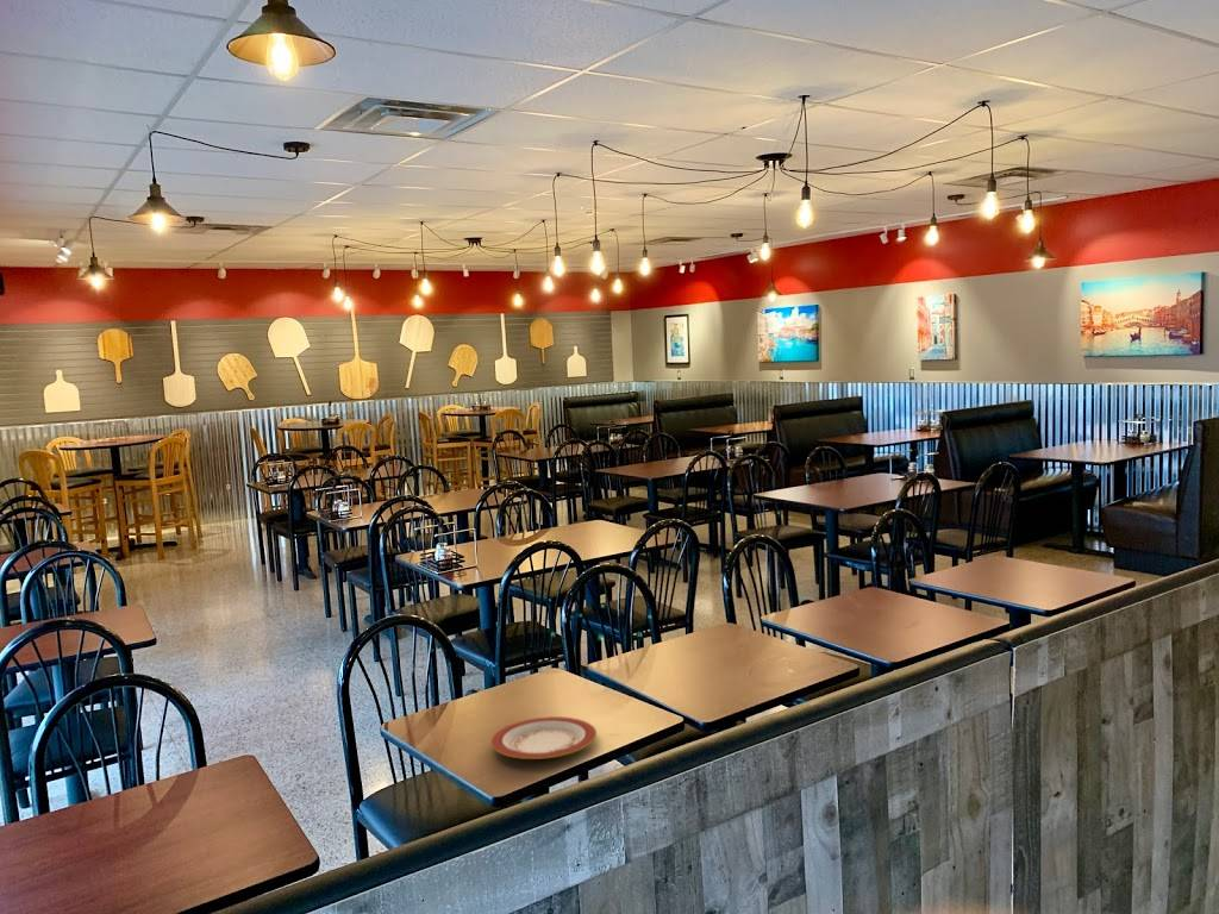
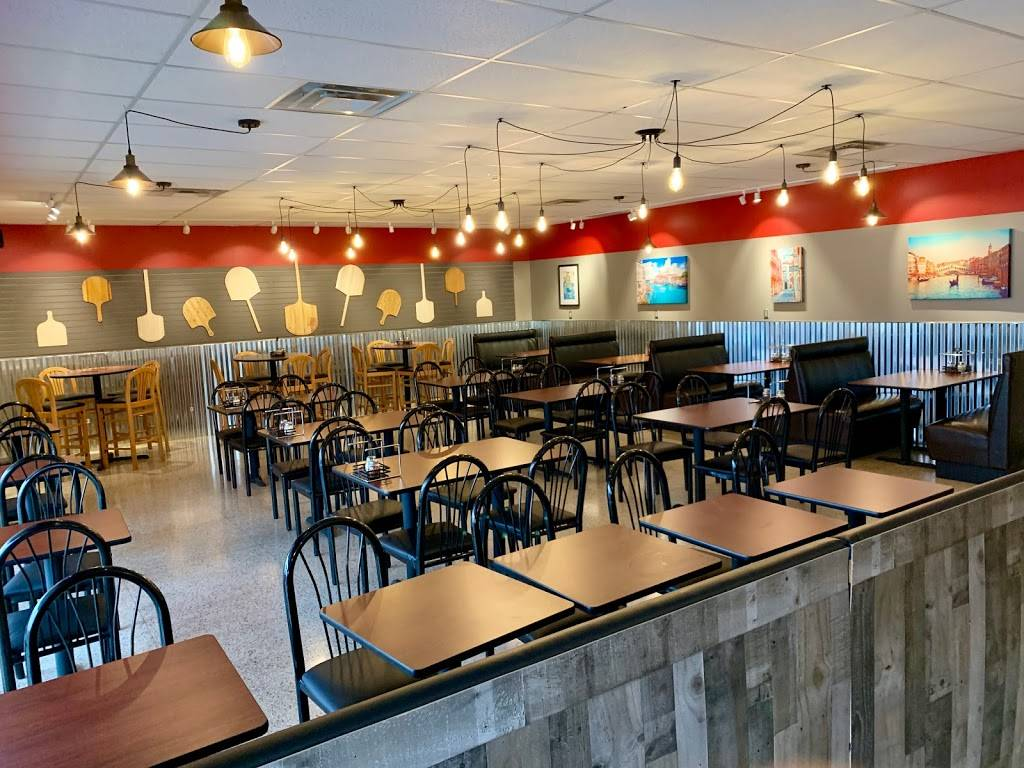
- plate (544, 740)
